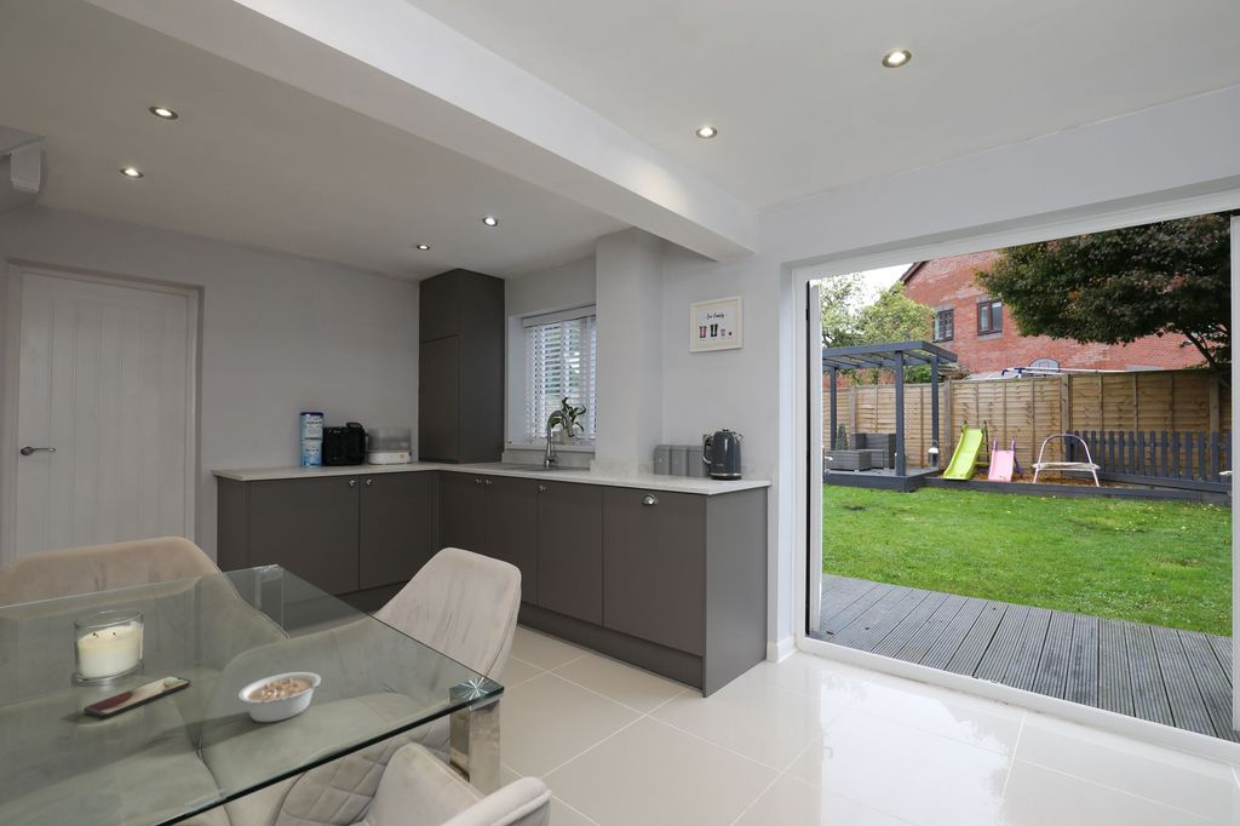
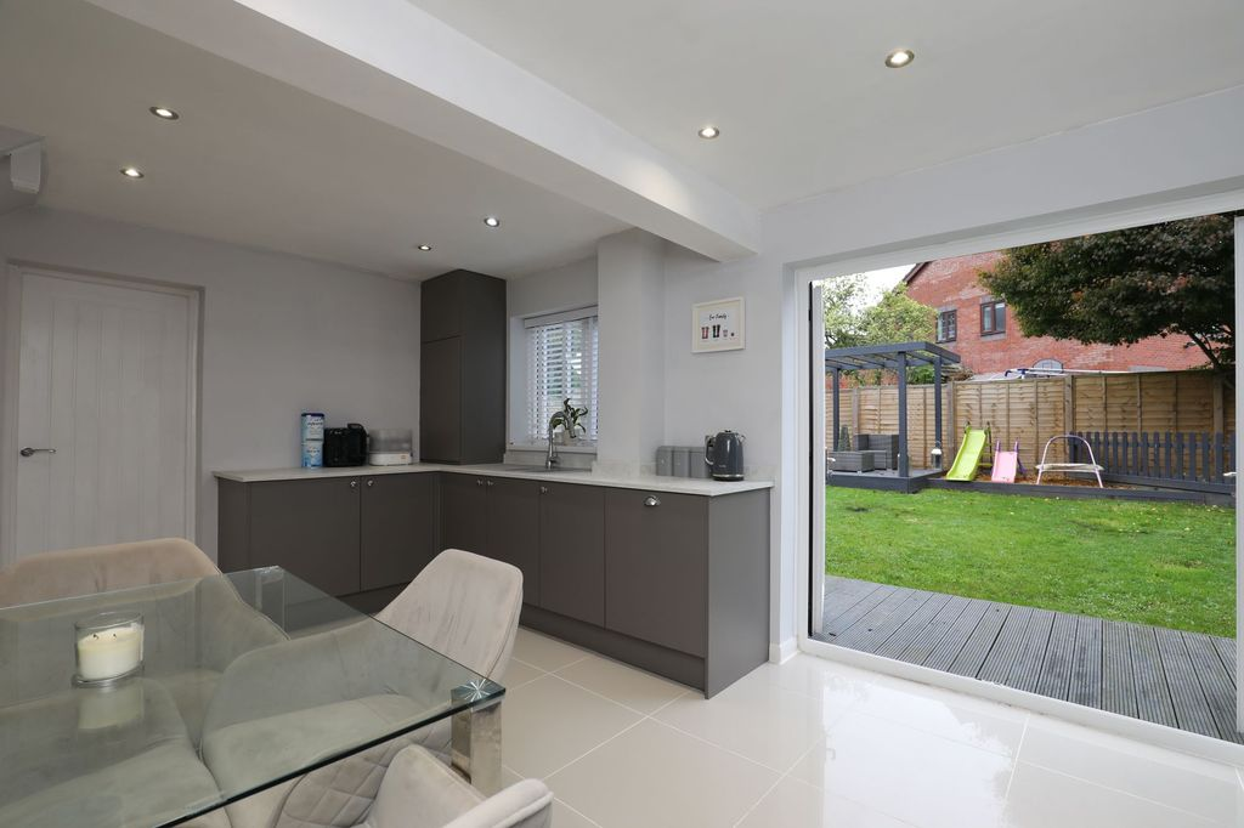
- smartphone (139, 695)
- legume (283, 695)
